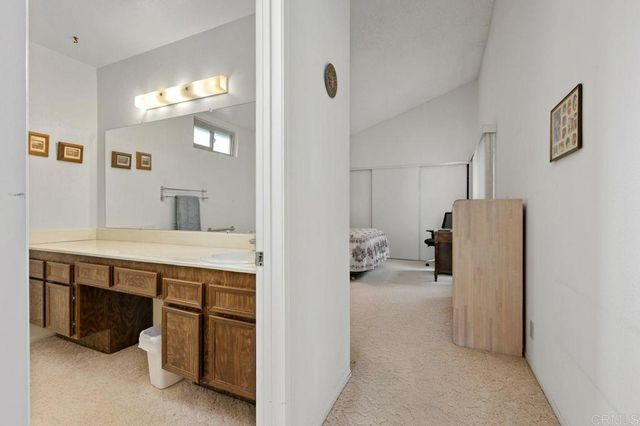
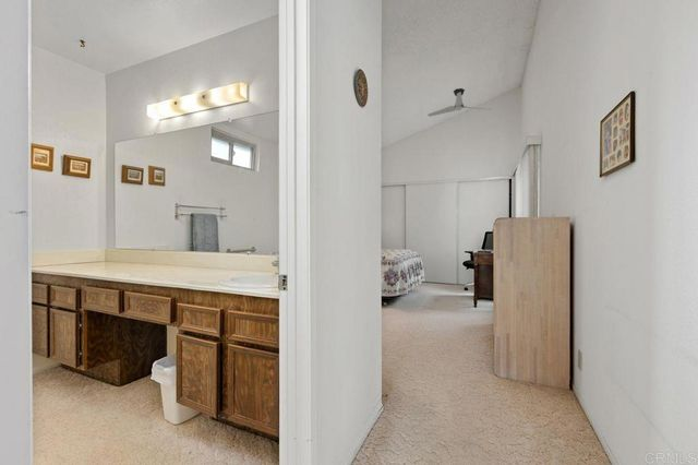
+ ceiling fan (458, 96)
